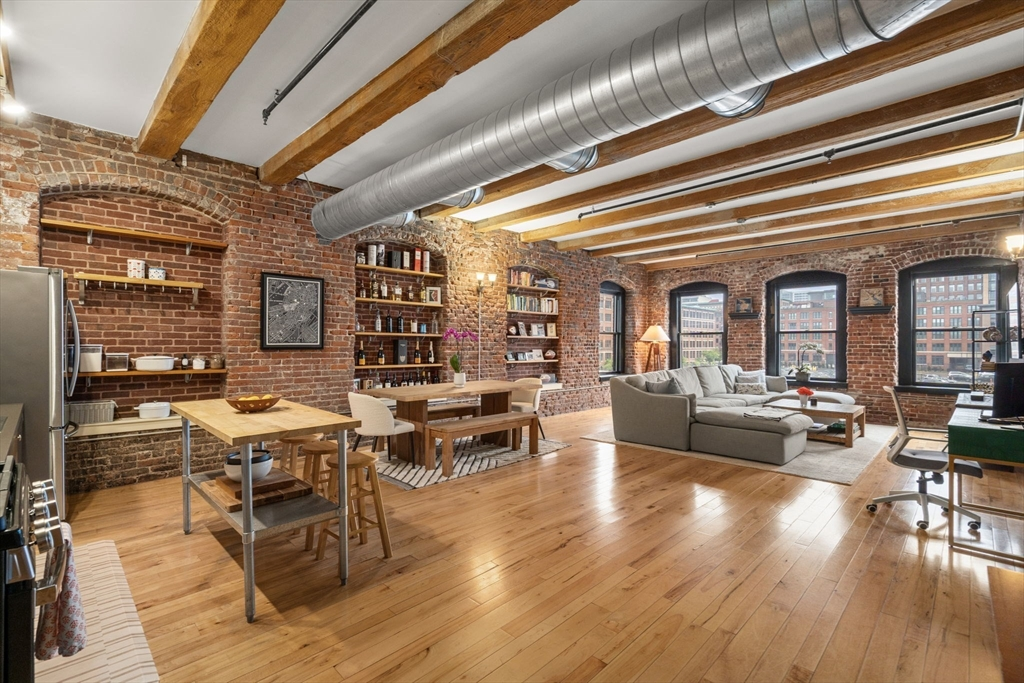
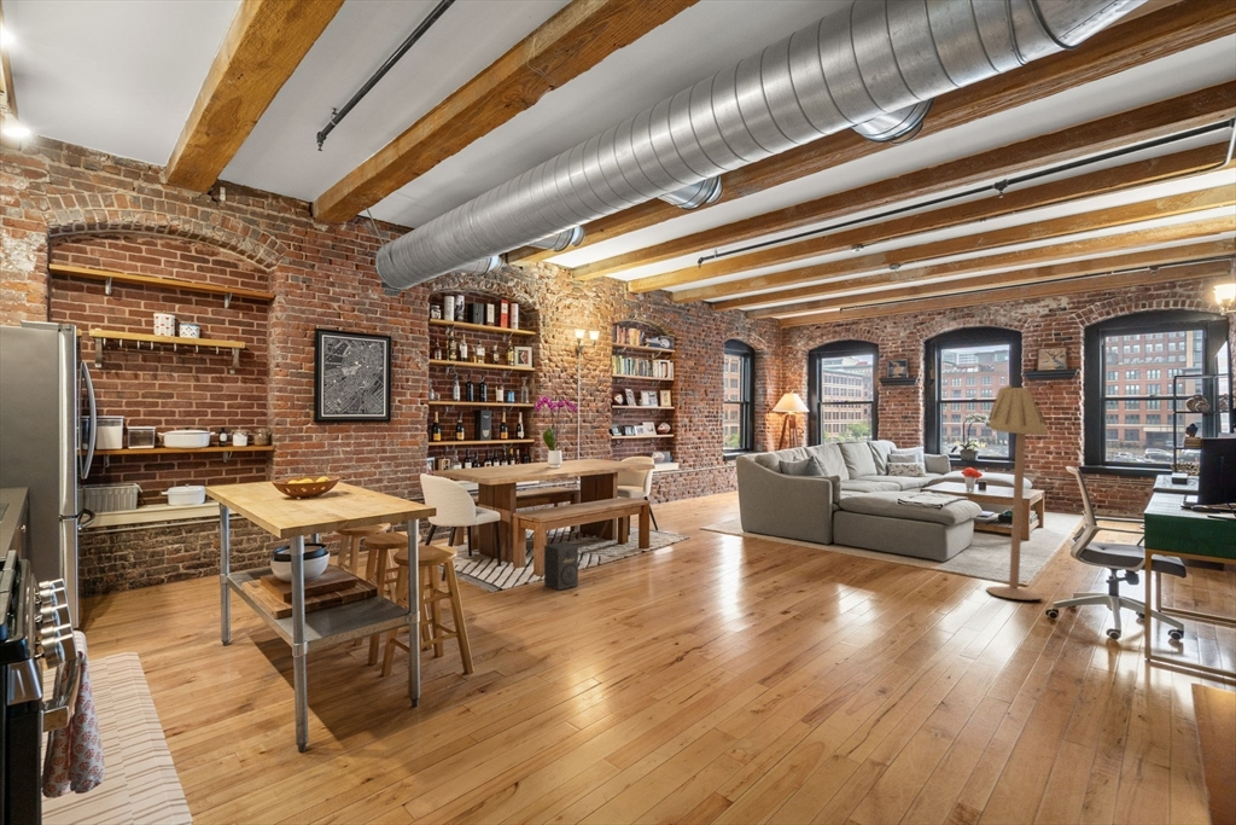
+ speaker (561, 565)
+ floor lamp (1016, 488)
